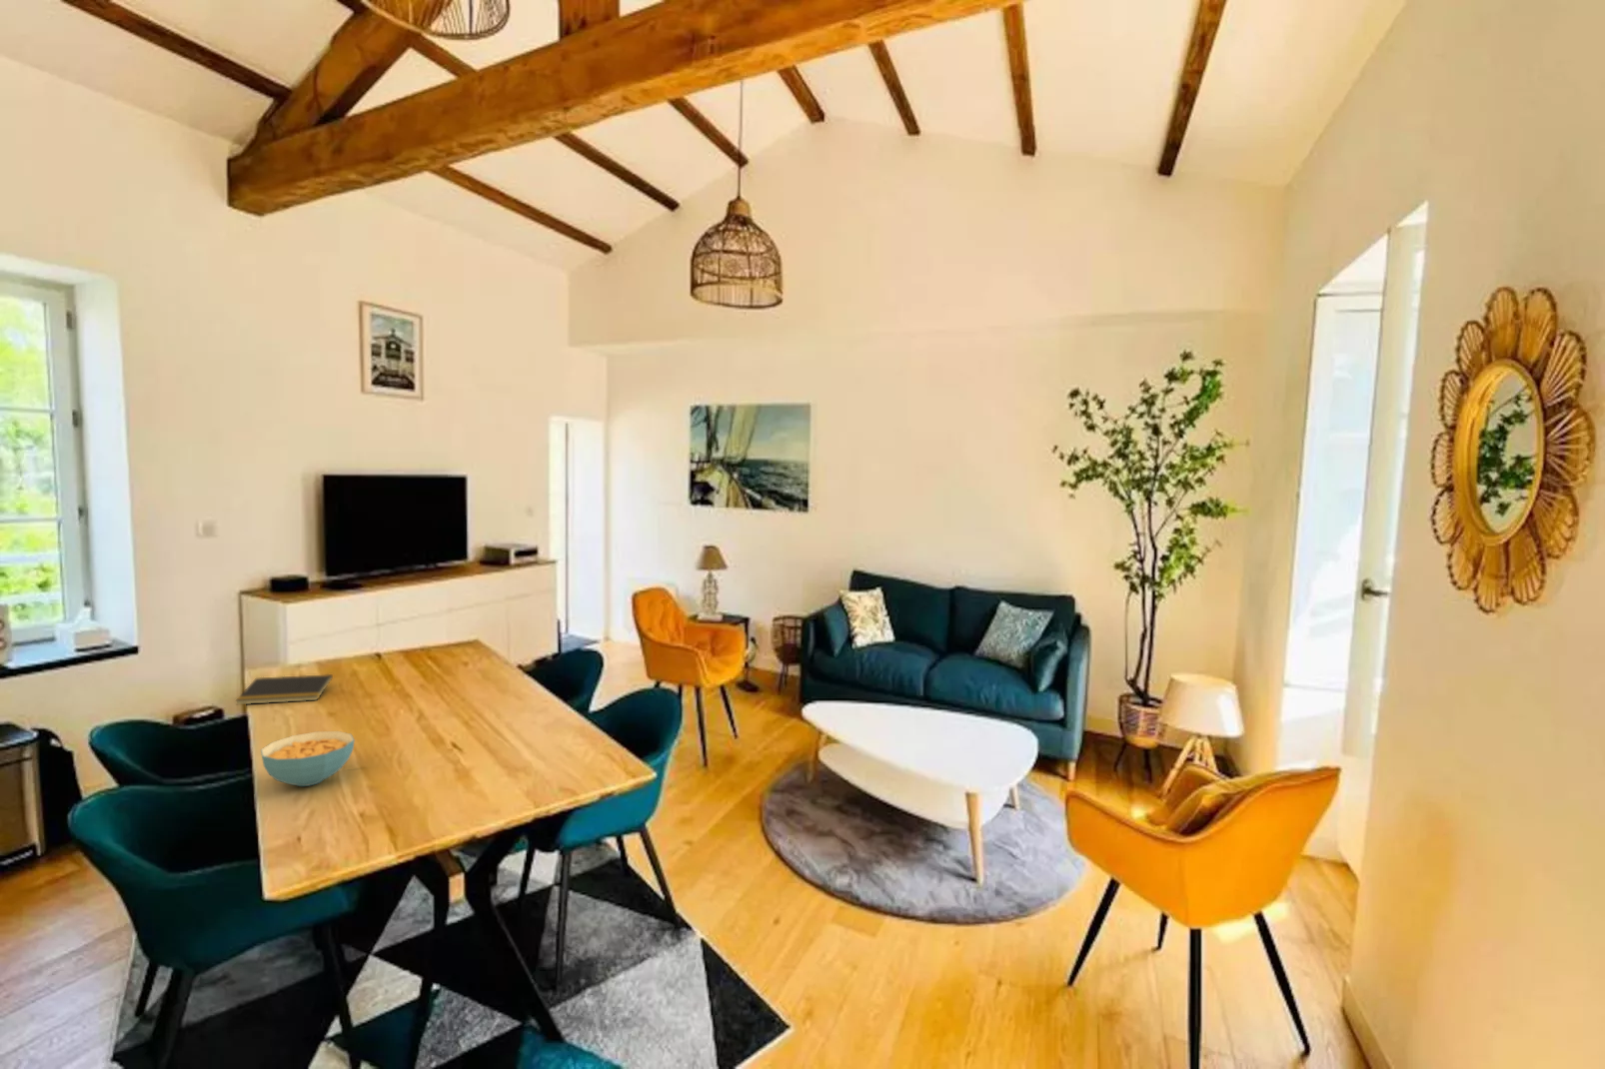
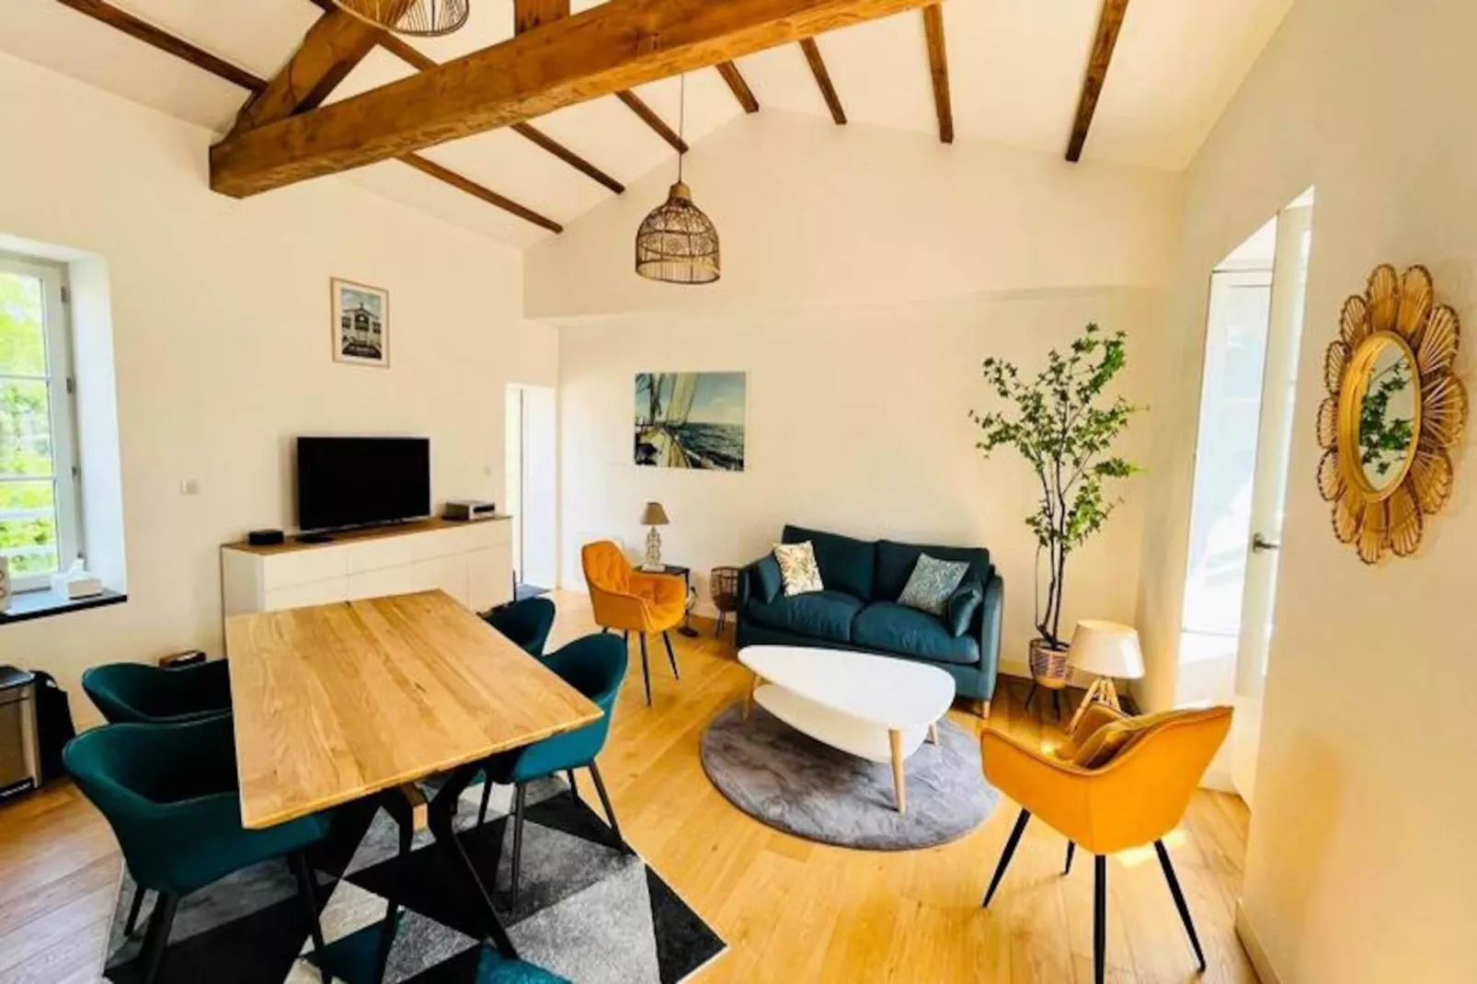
- notepad (286, 688)
- cereal bowl (309, 762)
